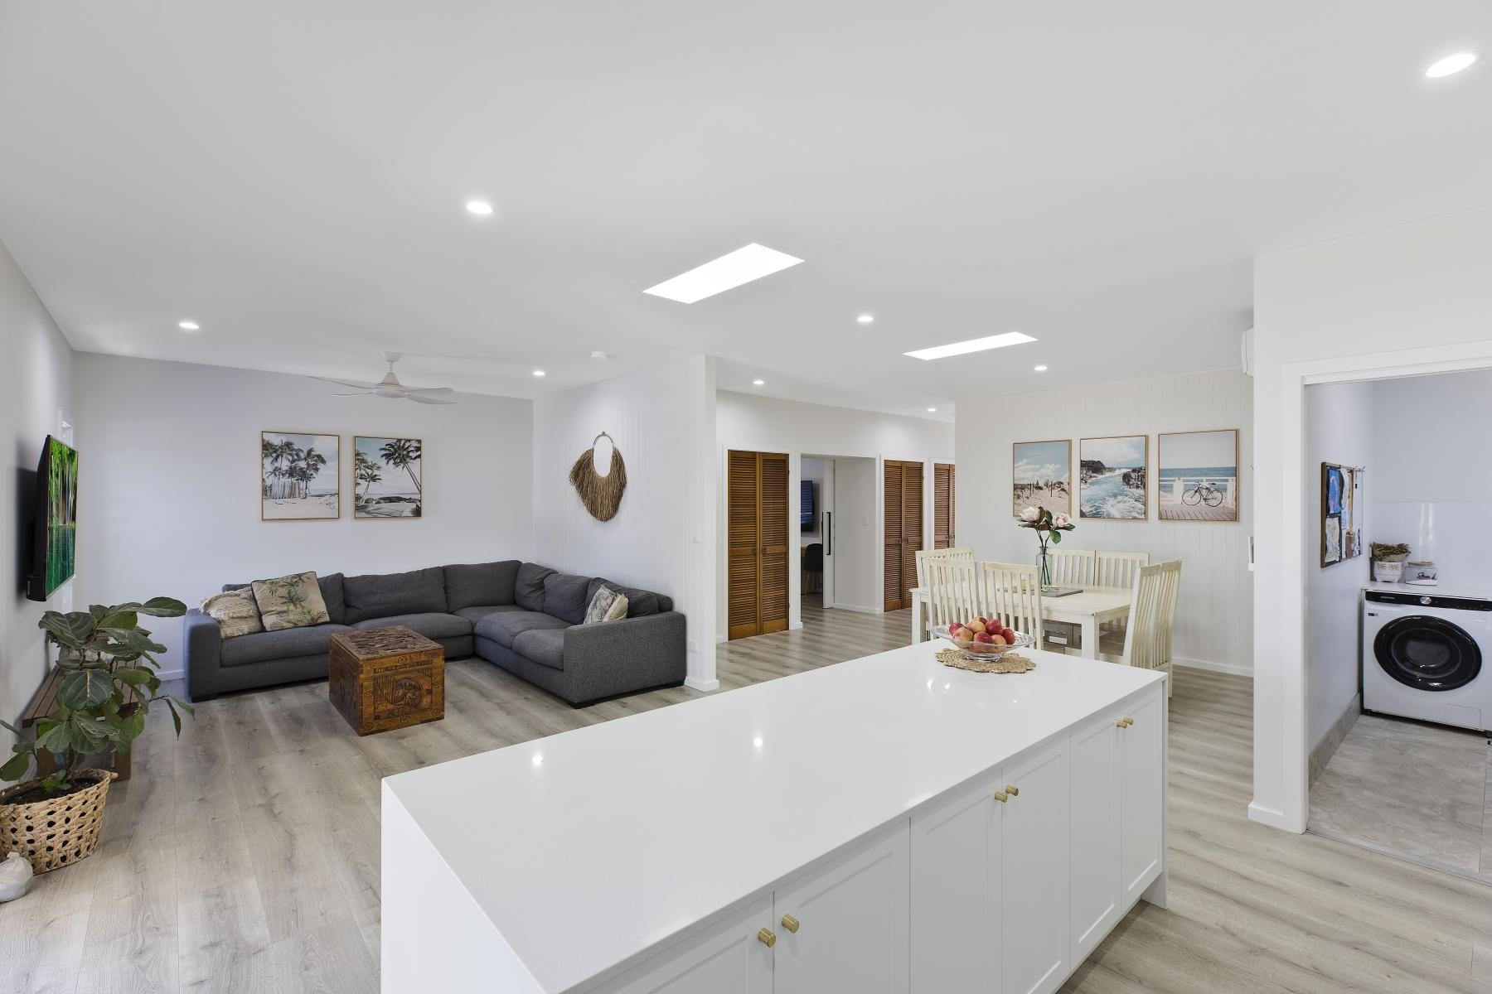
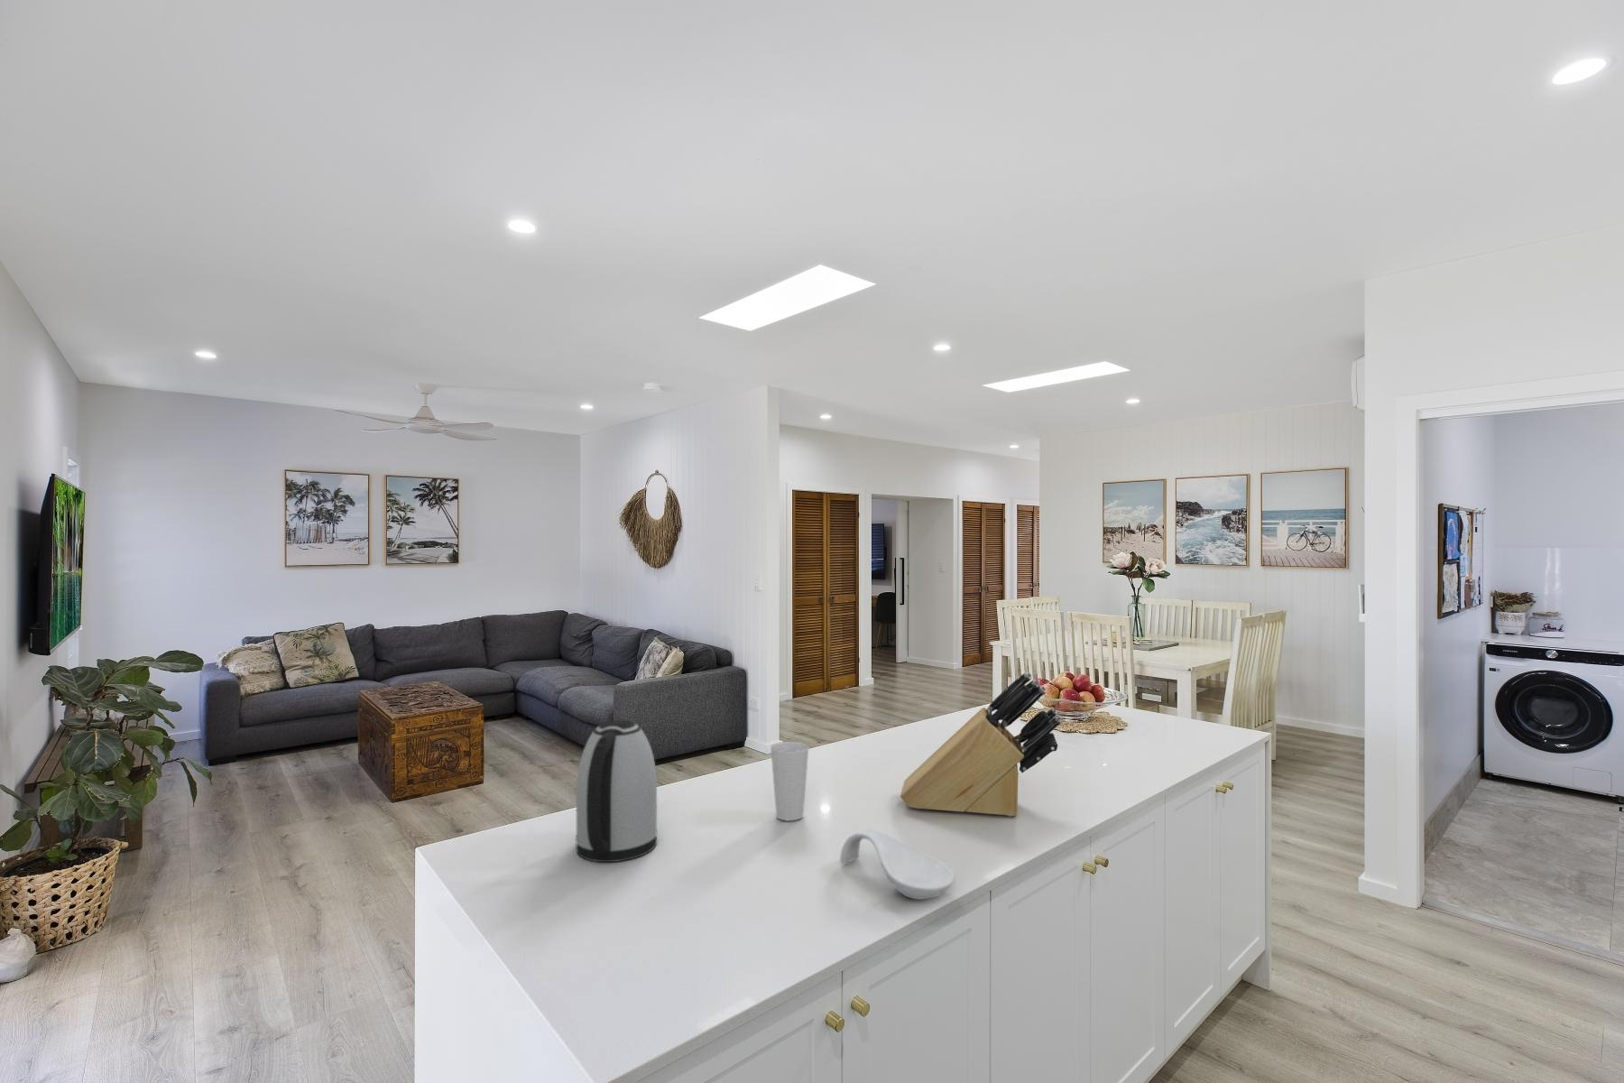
+ spoon rest (893, 861)
+ knife block (979, 740)
+ cup (789, 781)
+ kettle (611, 788)
